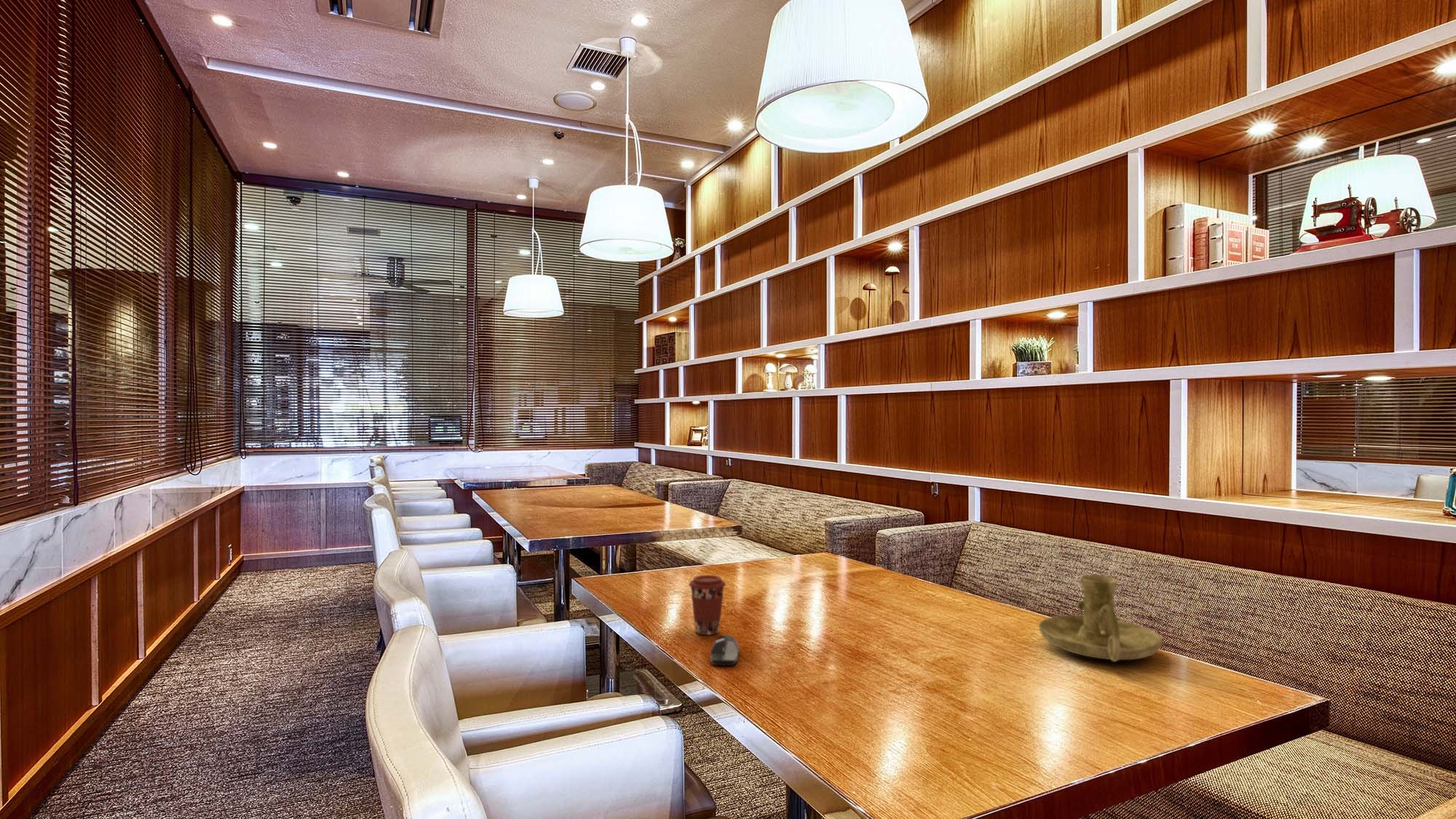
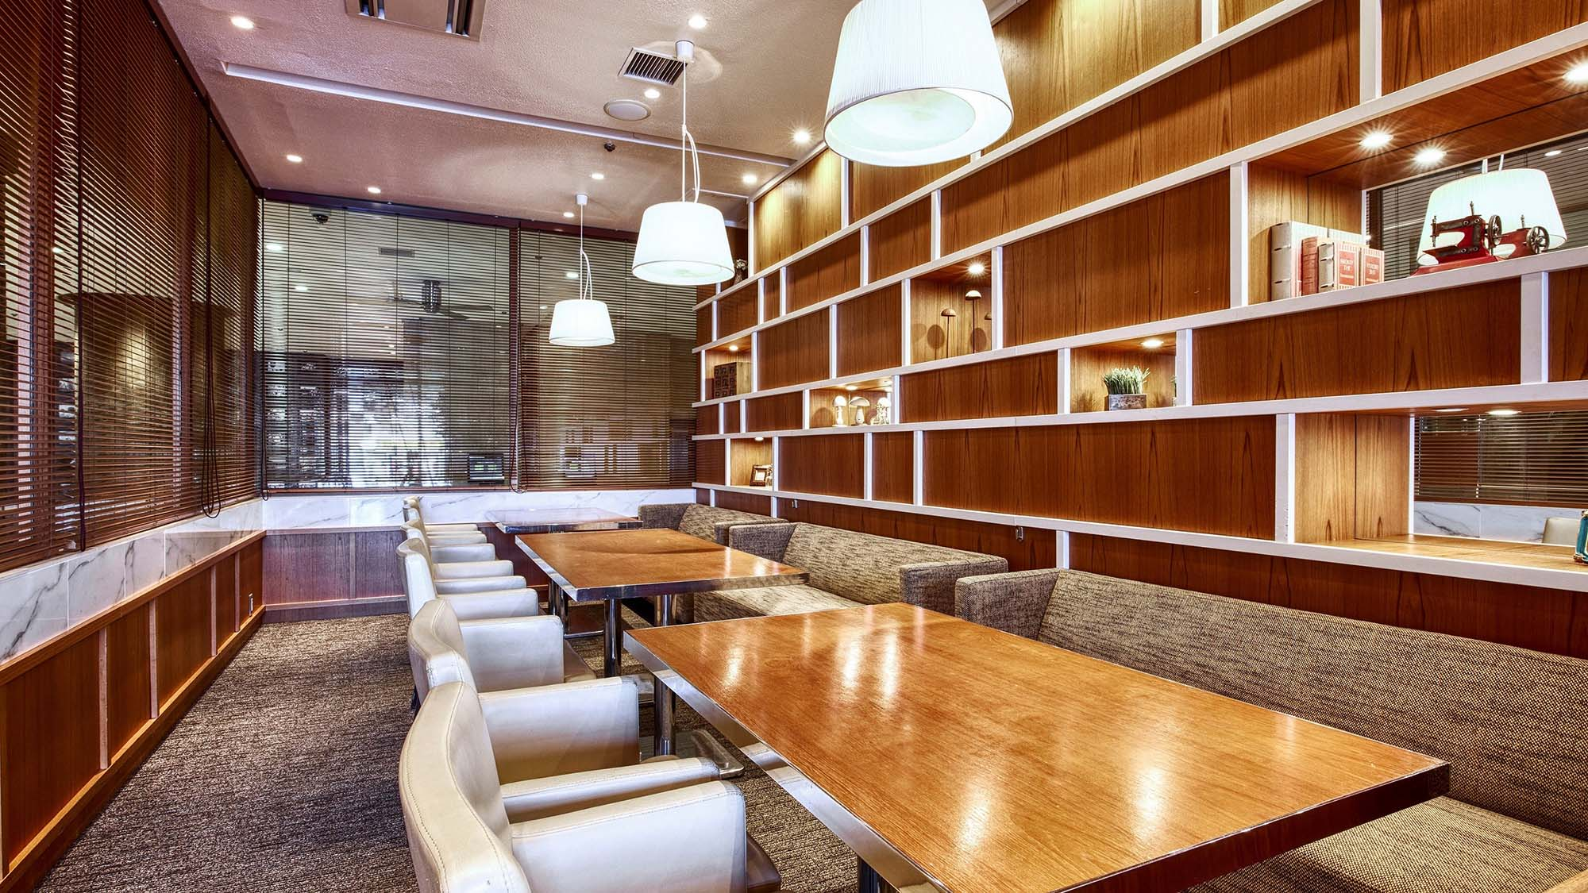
- candle holder (1101, 618)
- coffee cup (707, 604)
- computer mouse (724, 648)
